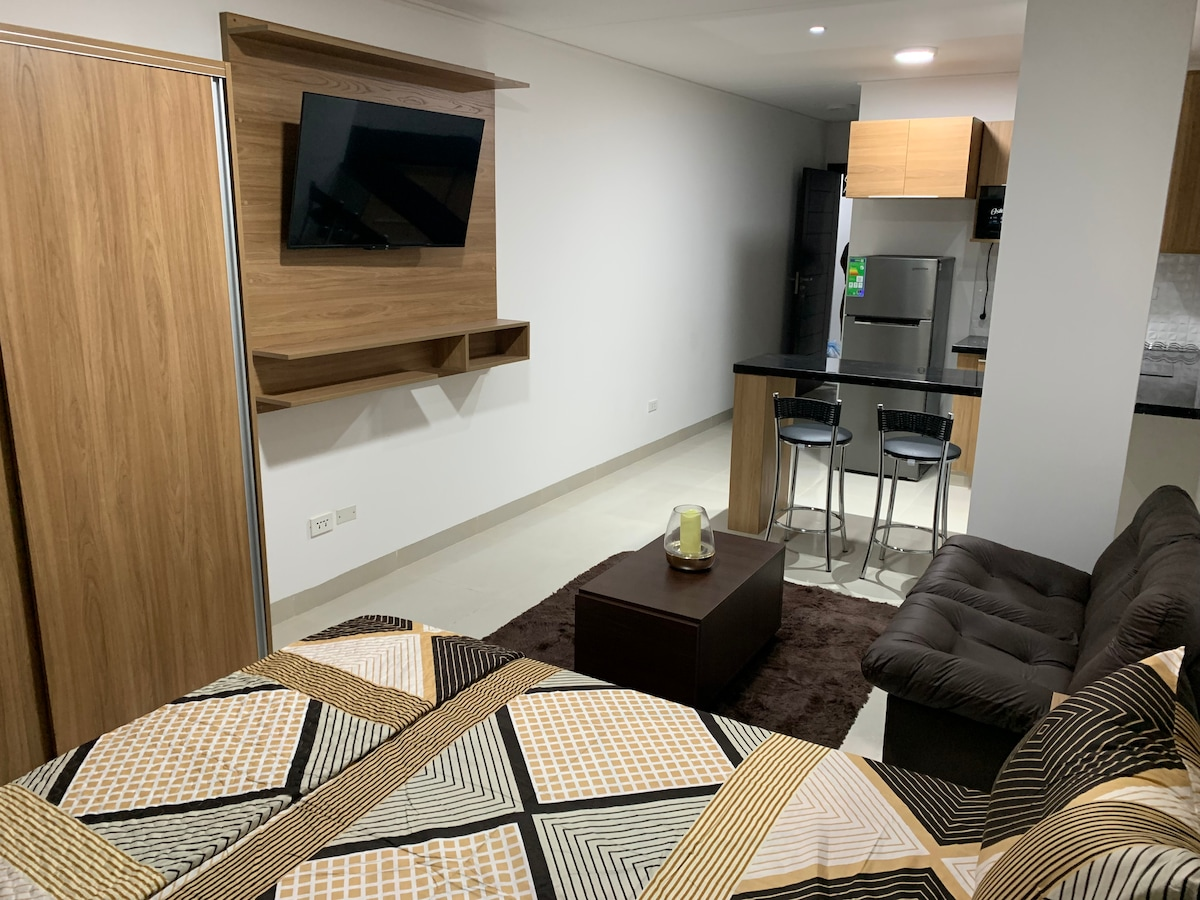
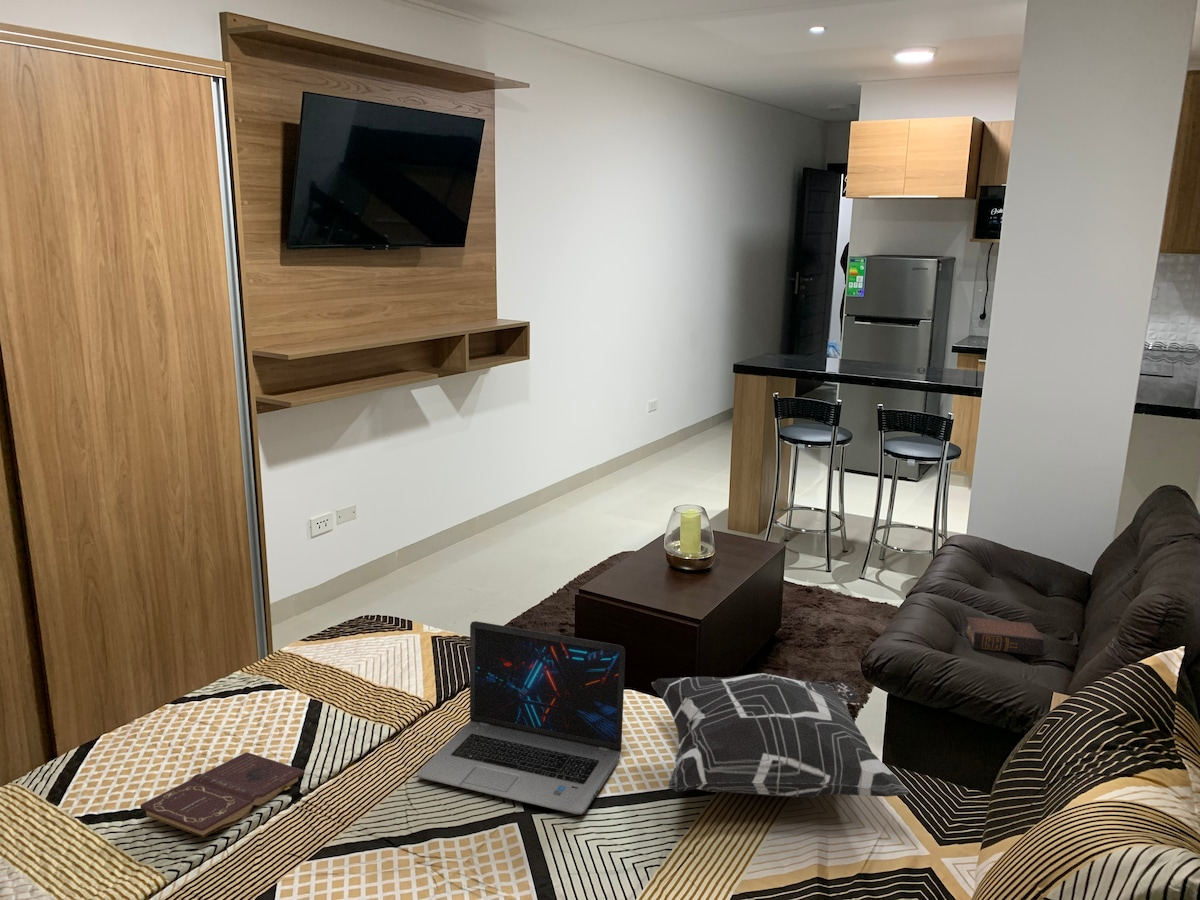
+ laptop (522, 713)
+ book (228, 792)
+ book (1003, 636)
+ decorative pillow (770, 729)
